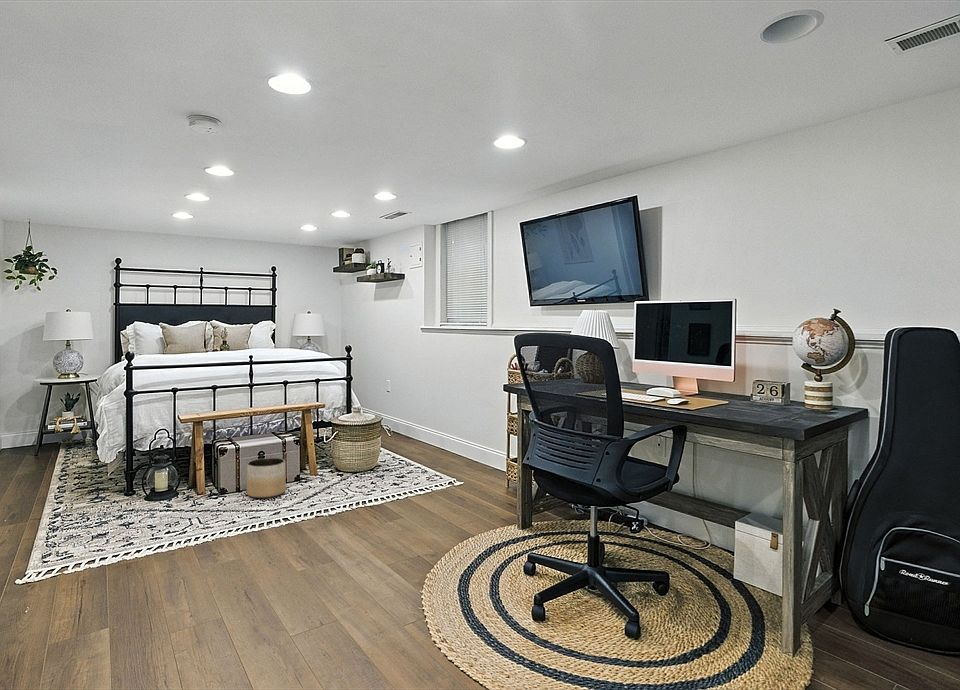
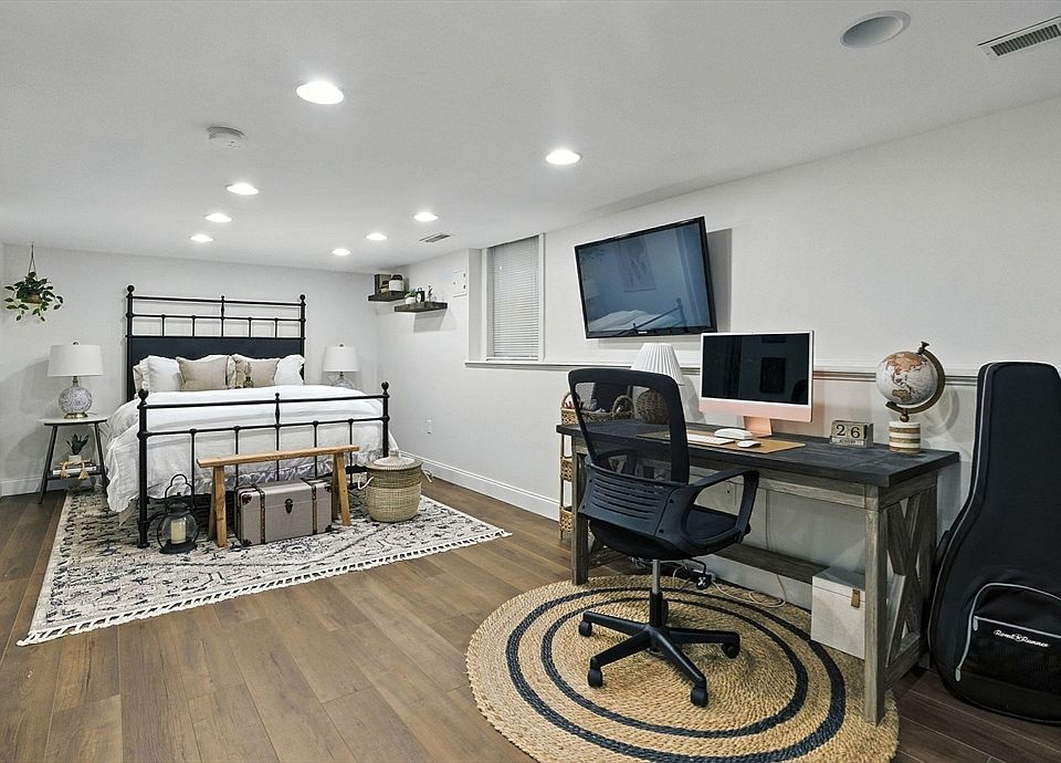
- planter (266, 477)
